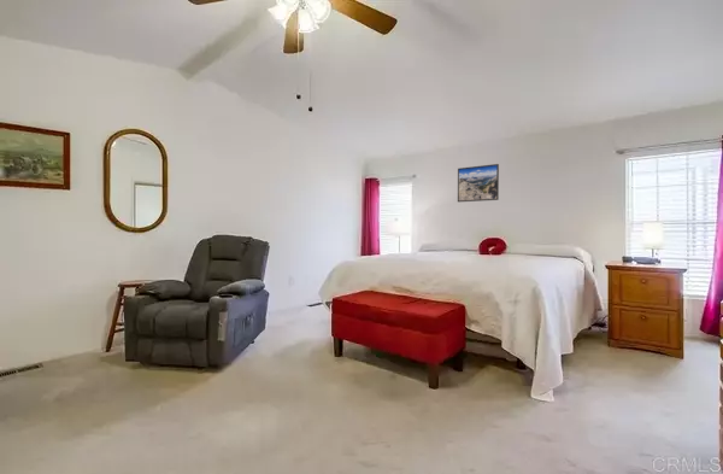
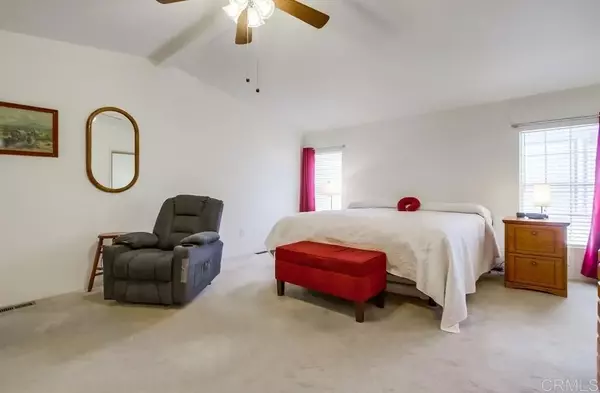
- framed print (477, 183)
